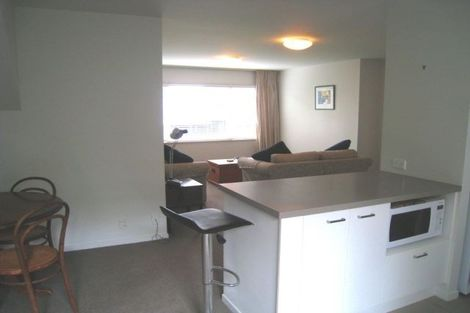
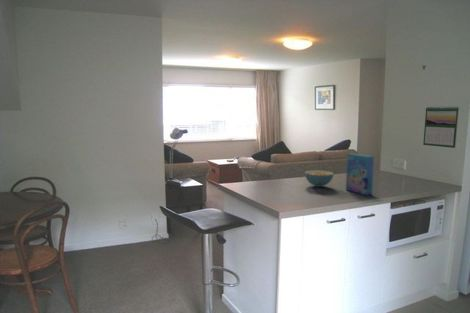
+ calendar (440, 126)
+ cereal box (359, 173)
+ cereal bowl (318, 179)
